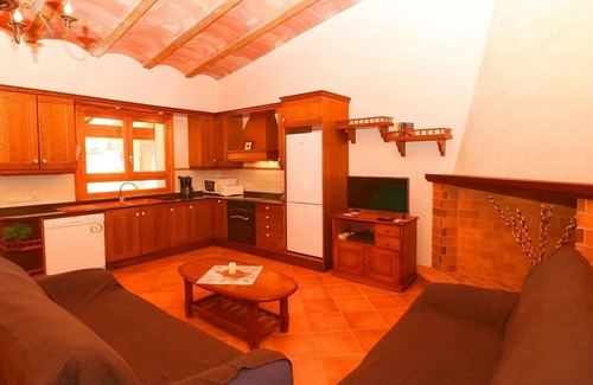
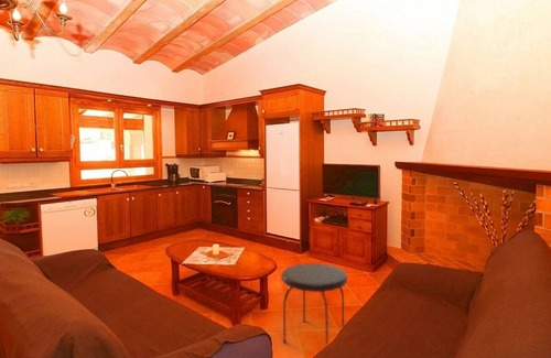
+ side table (304, 305)
